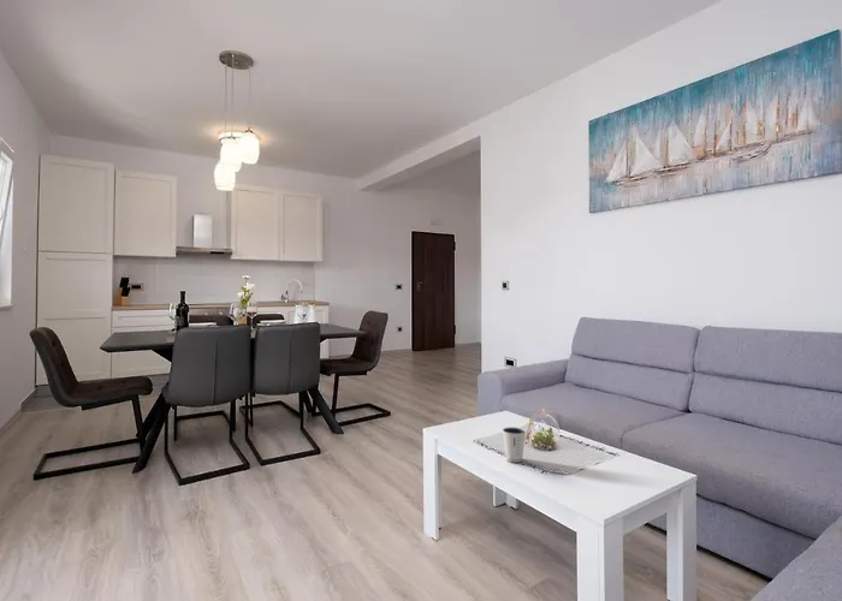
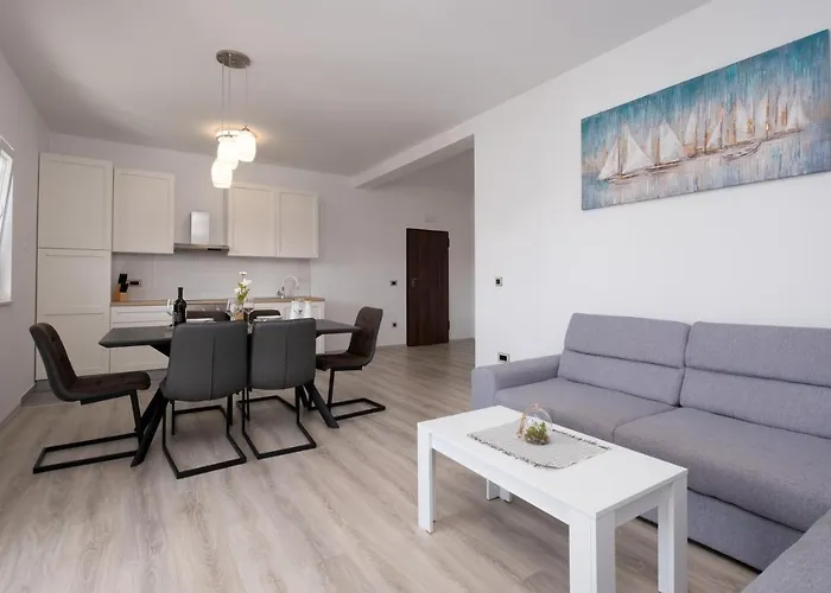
- dixie cup (514, 445)
